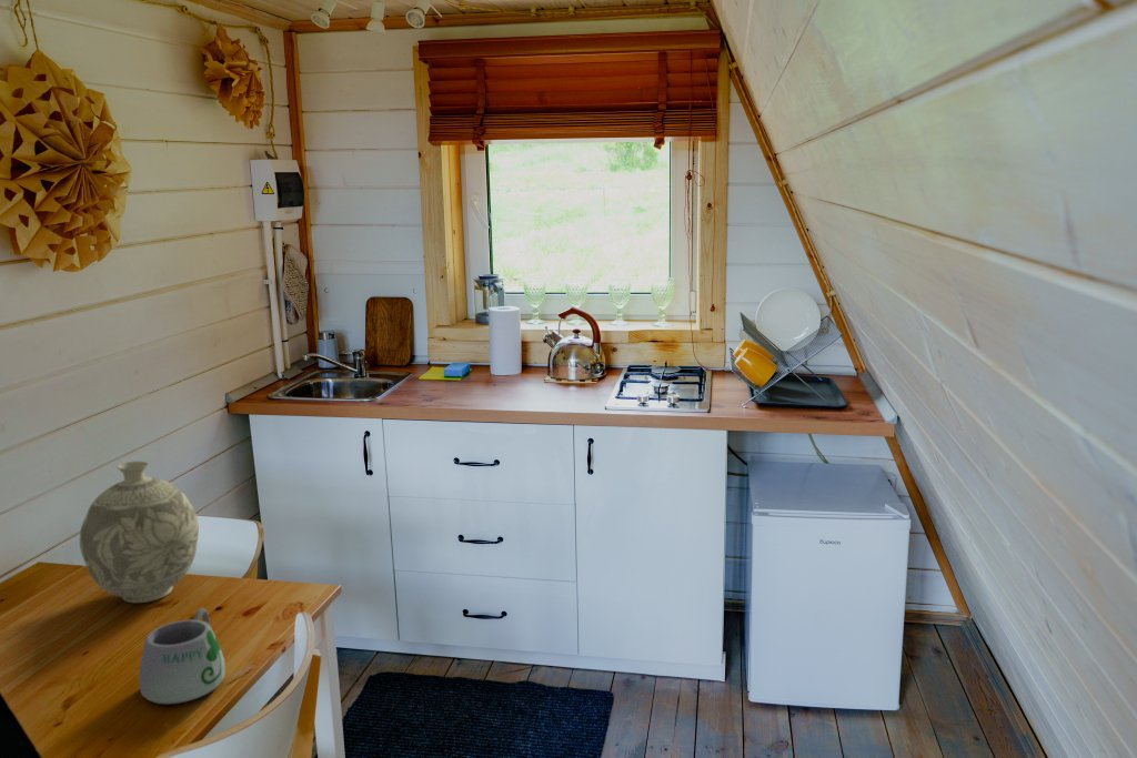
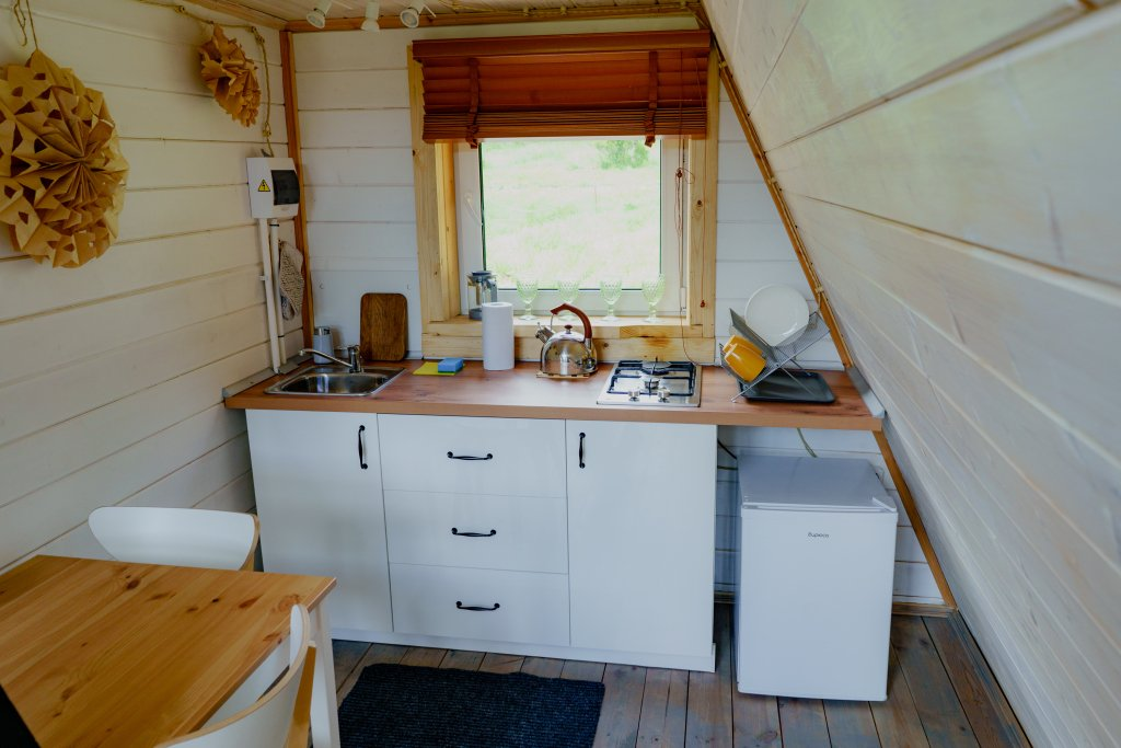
- decorative vase (140, 529)
- mug (194, 653)
